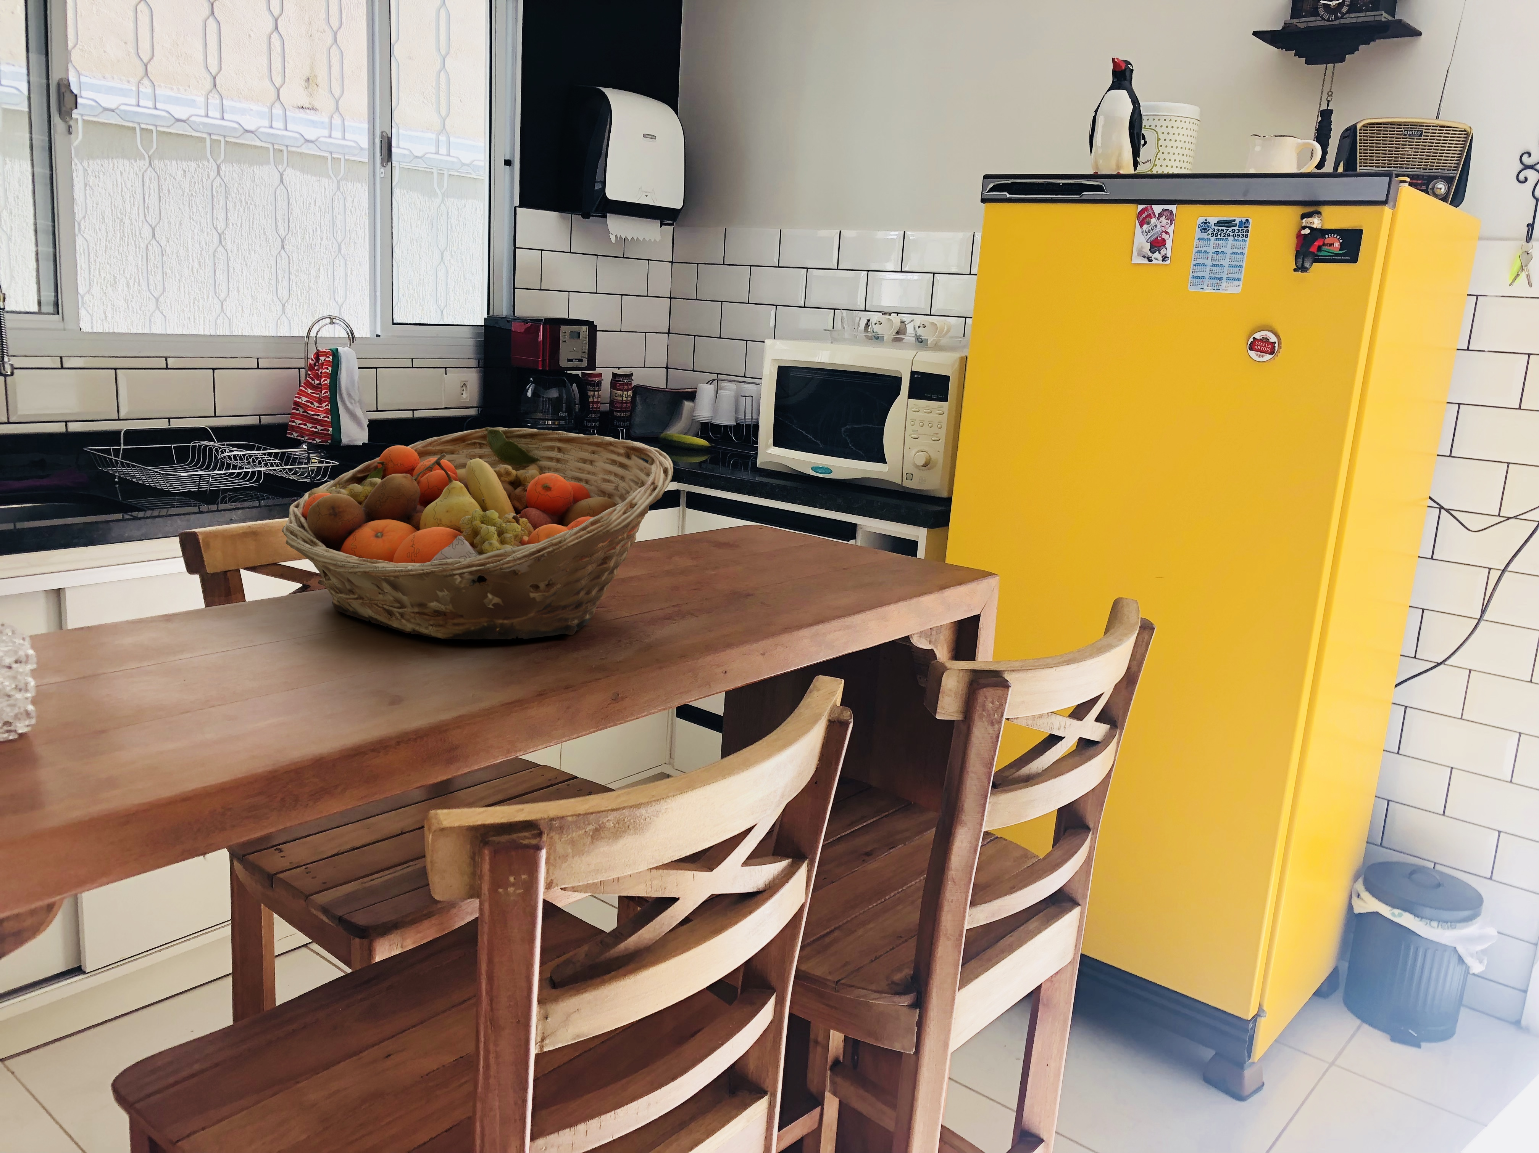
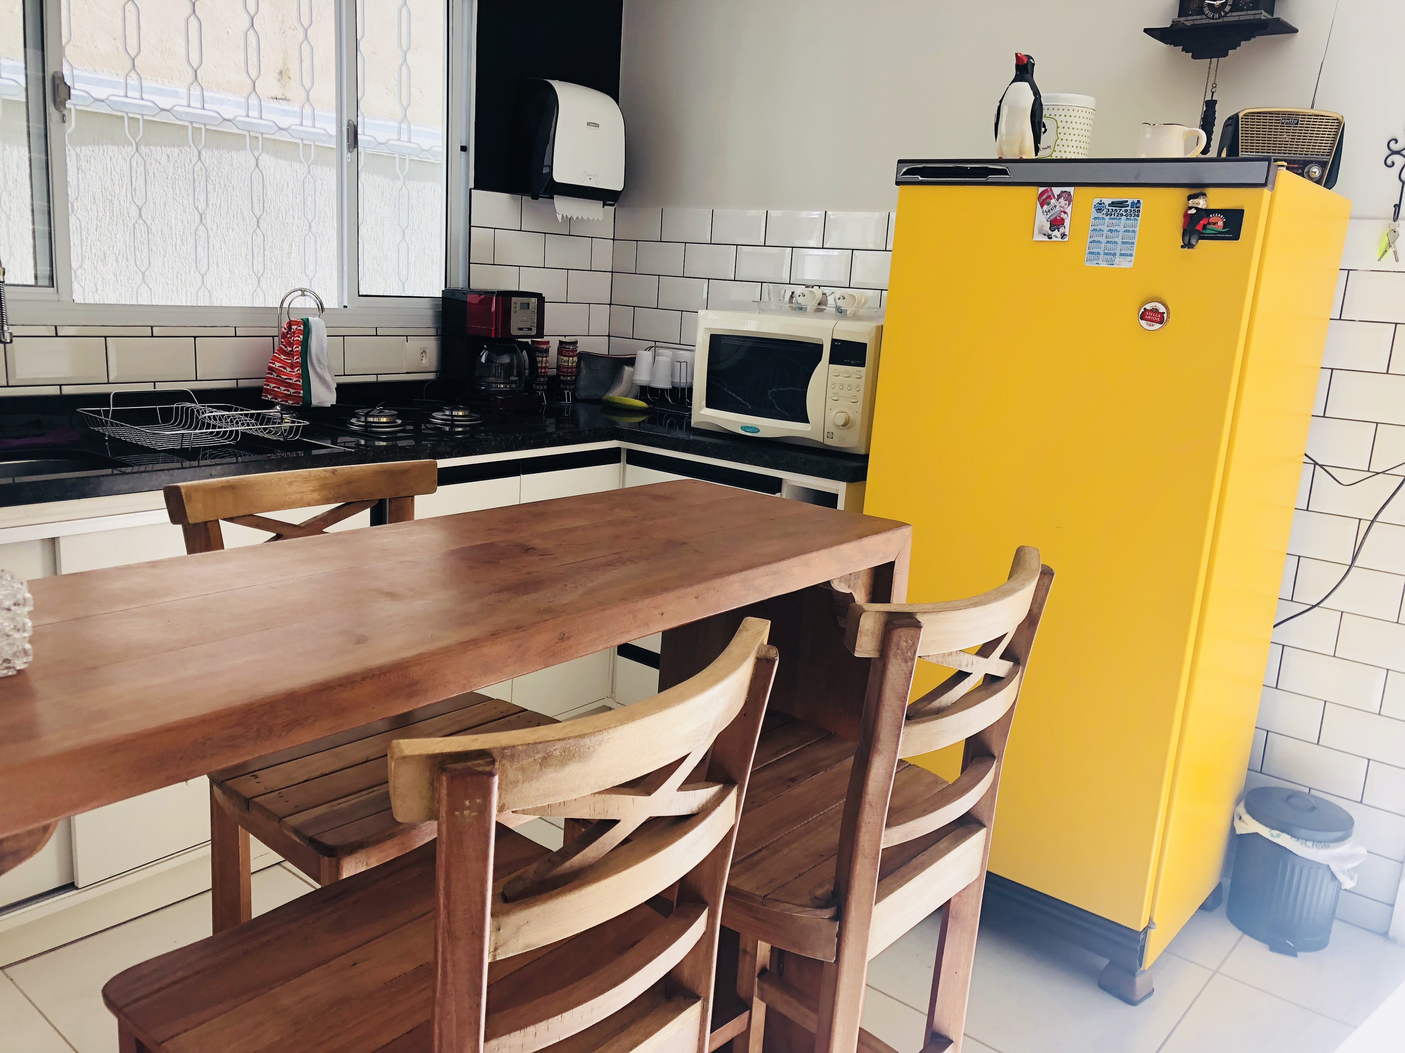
- fruit basket (480, 522)
